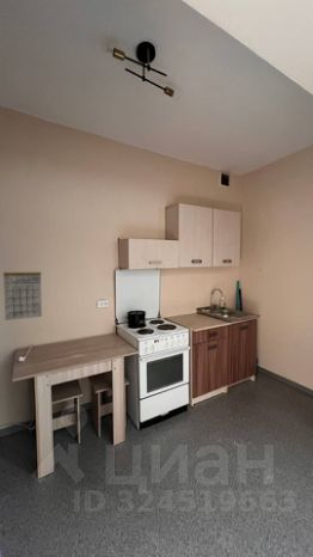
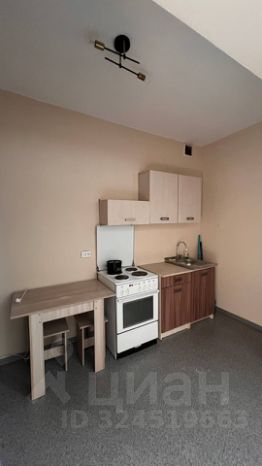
- calendar (23, 289)
